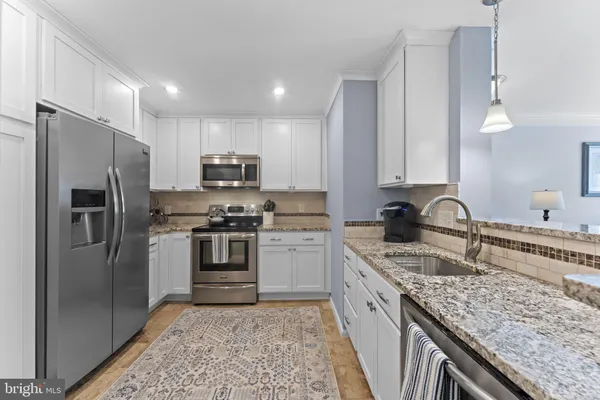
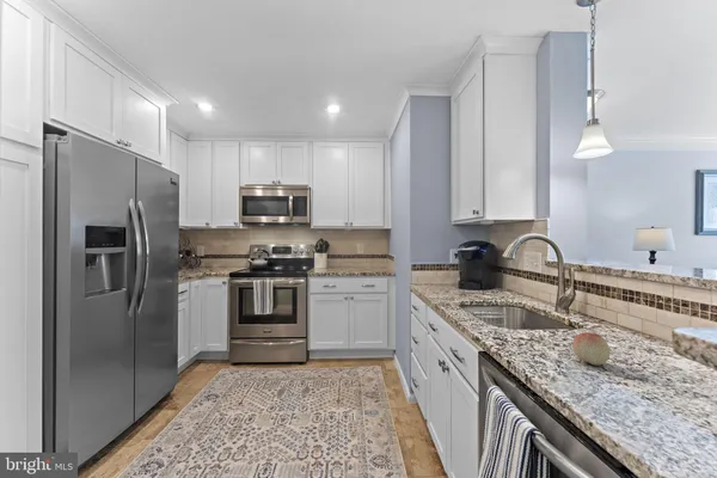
+ fruit (592, 348)
